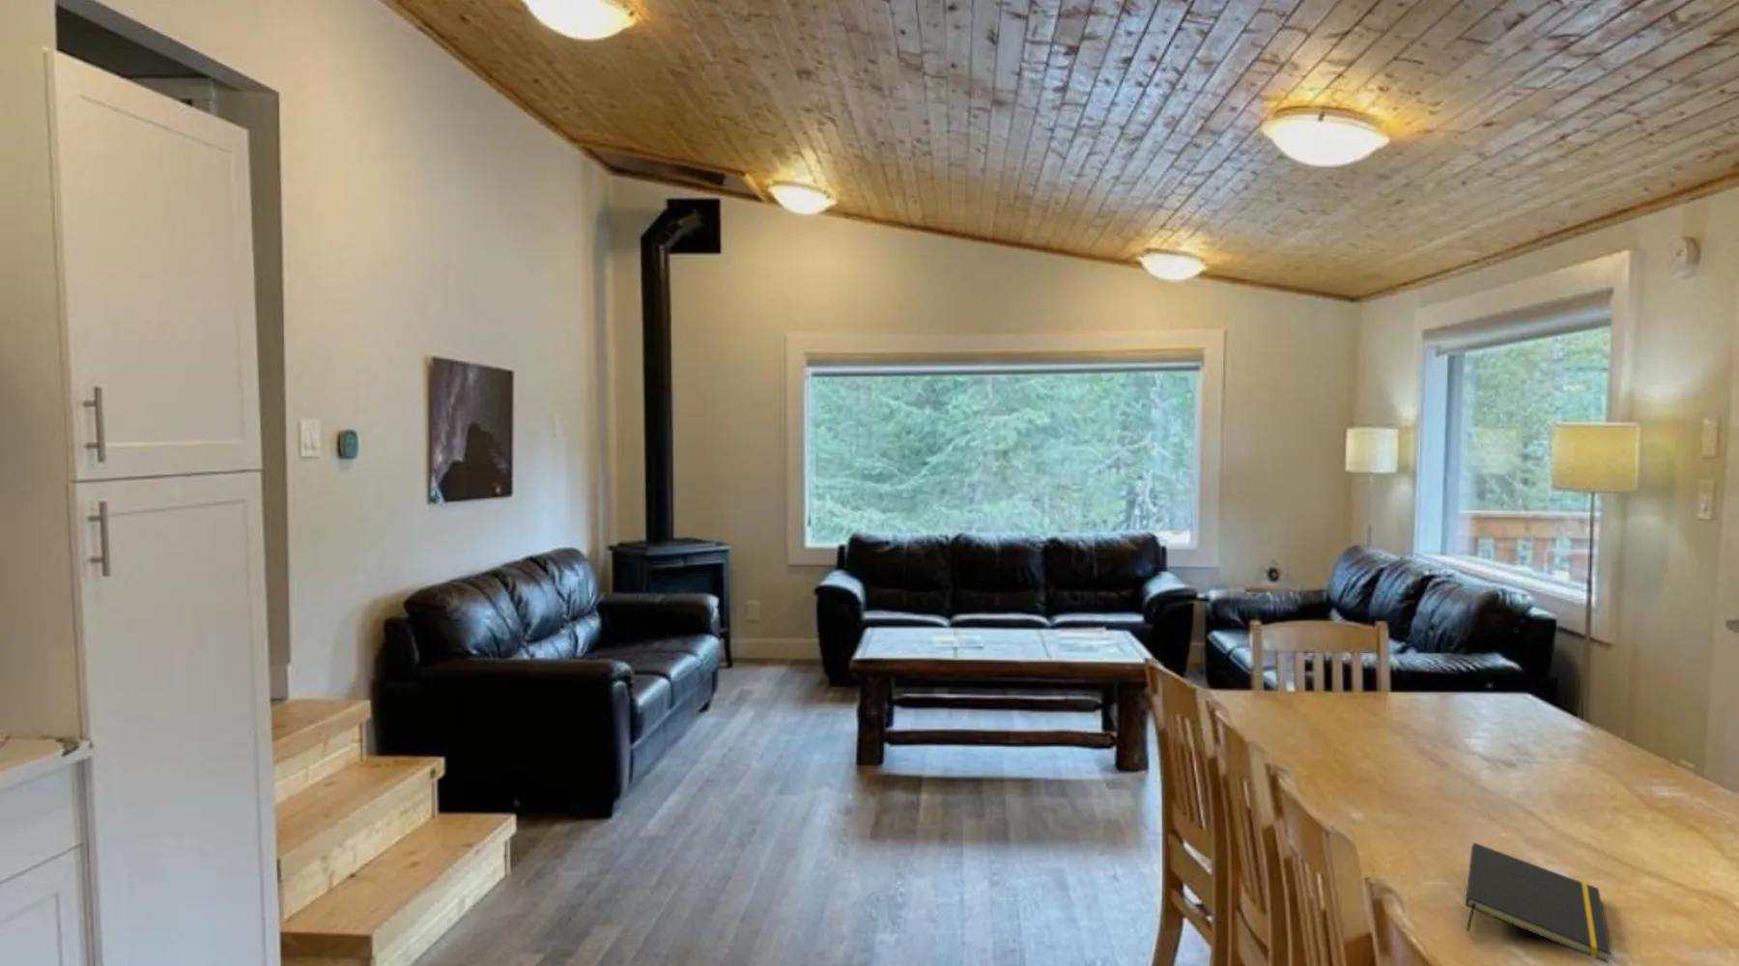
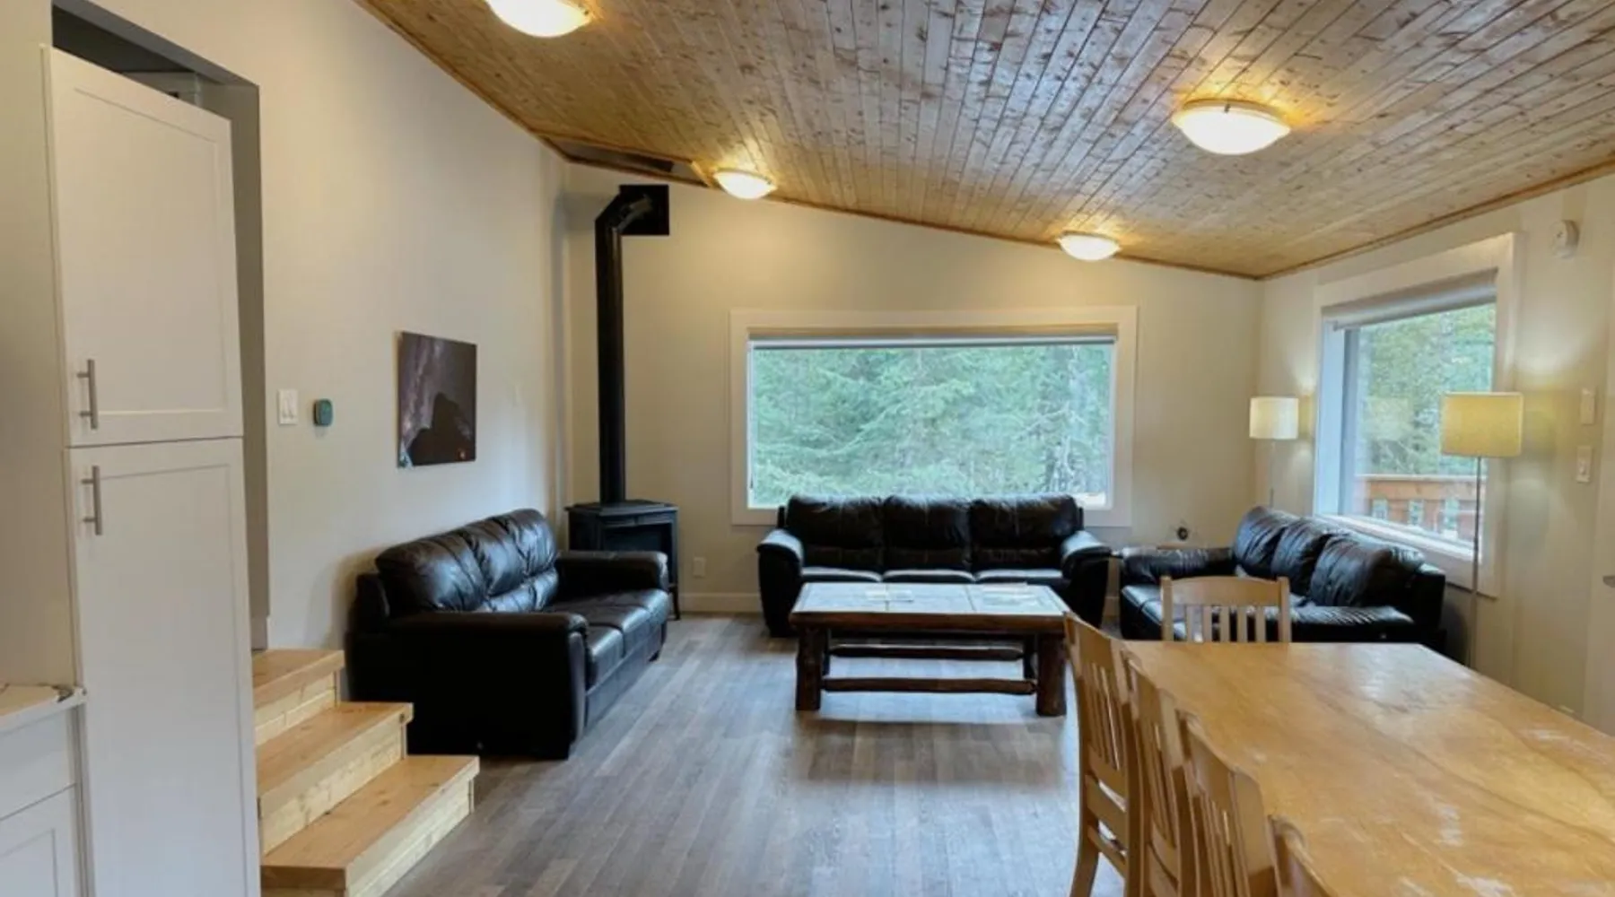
- notepad (1533, 897)
